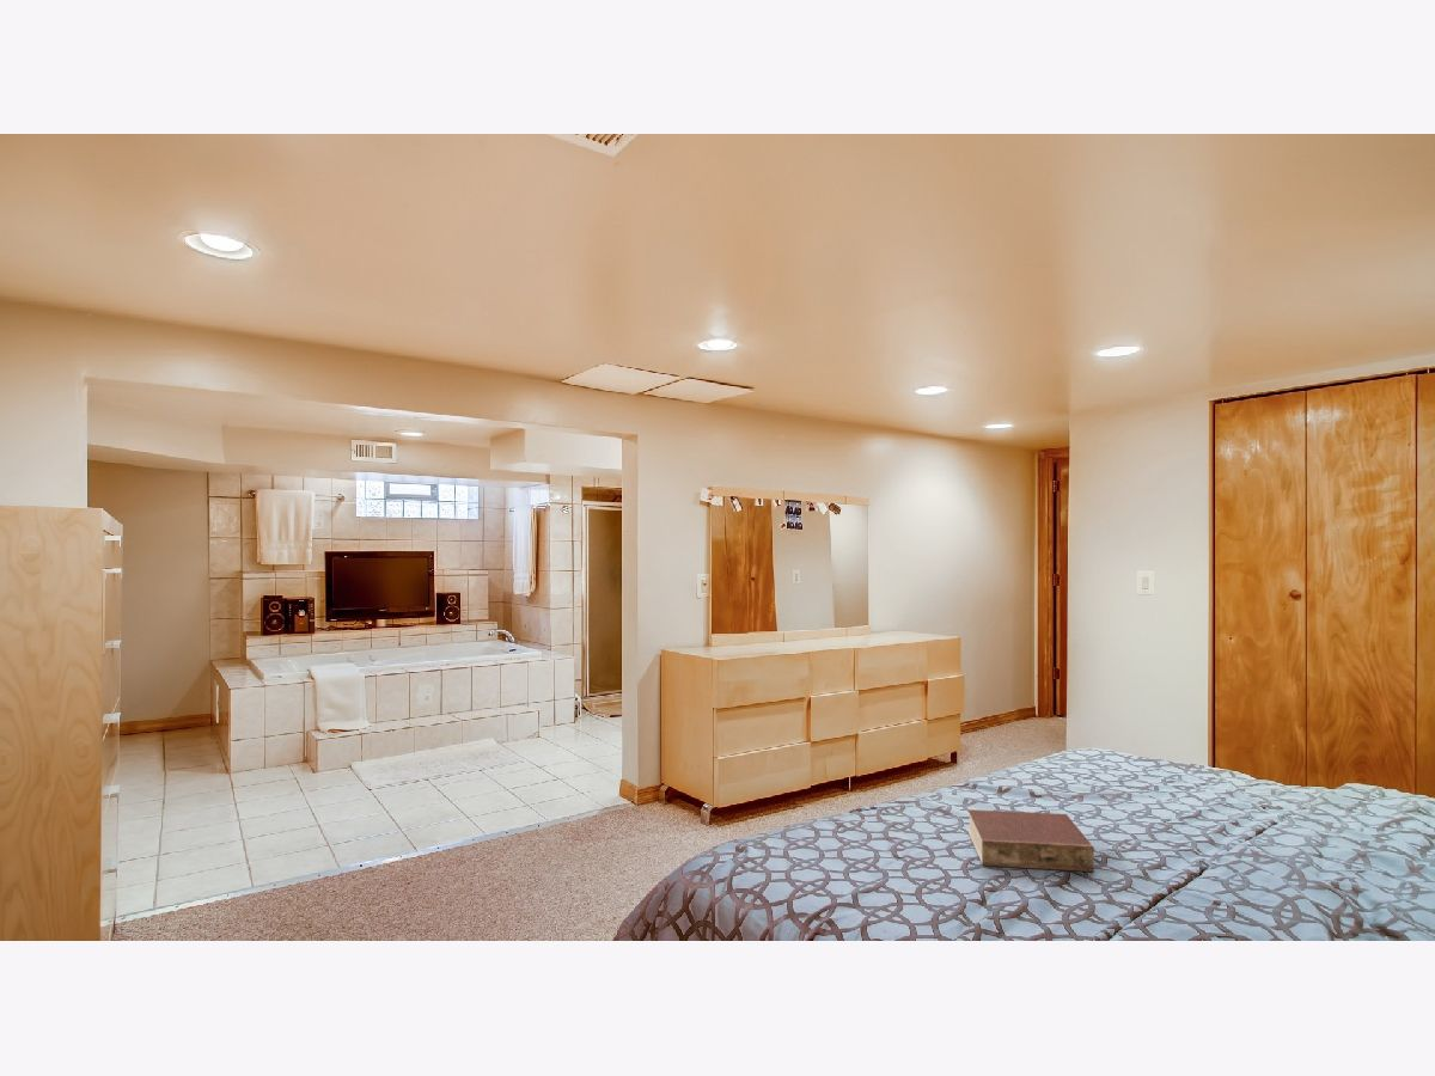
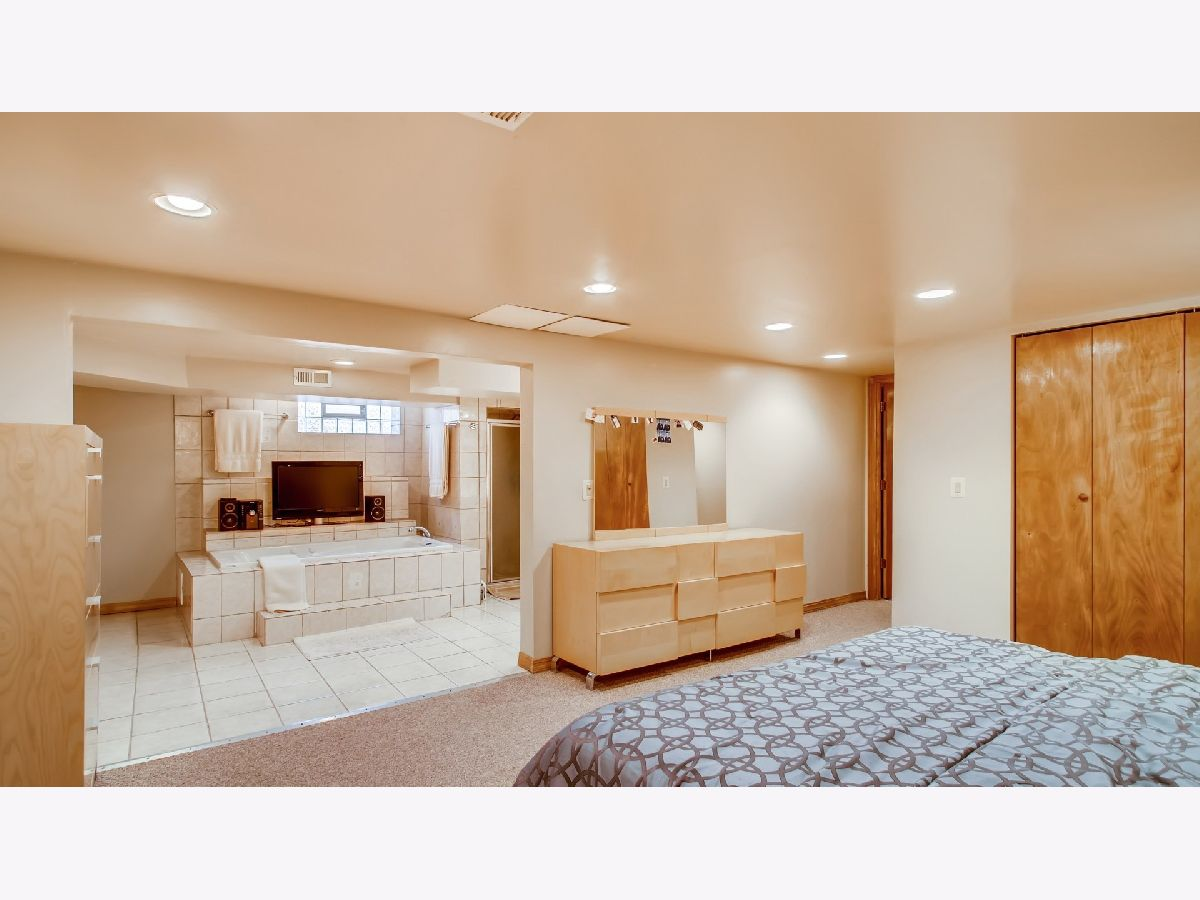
- book (1026, 838)
